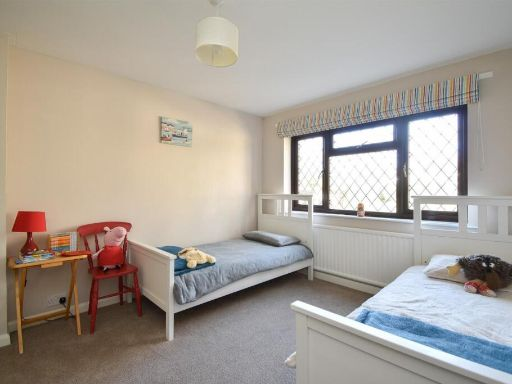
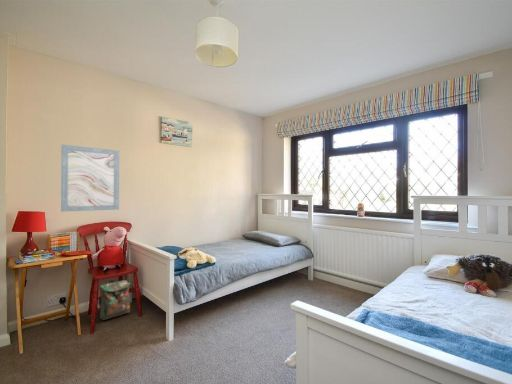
+ wall art (92, 179)
+ backpack (114, 296)
